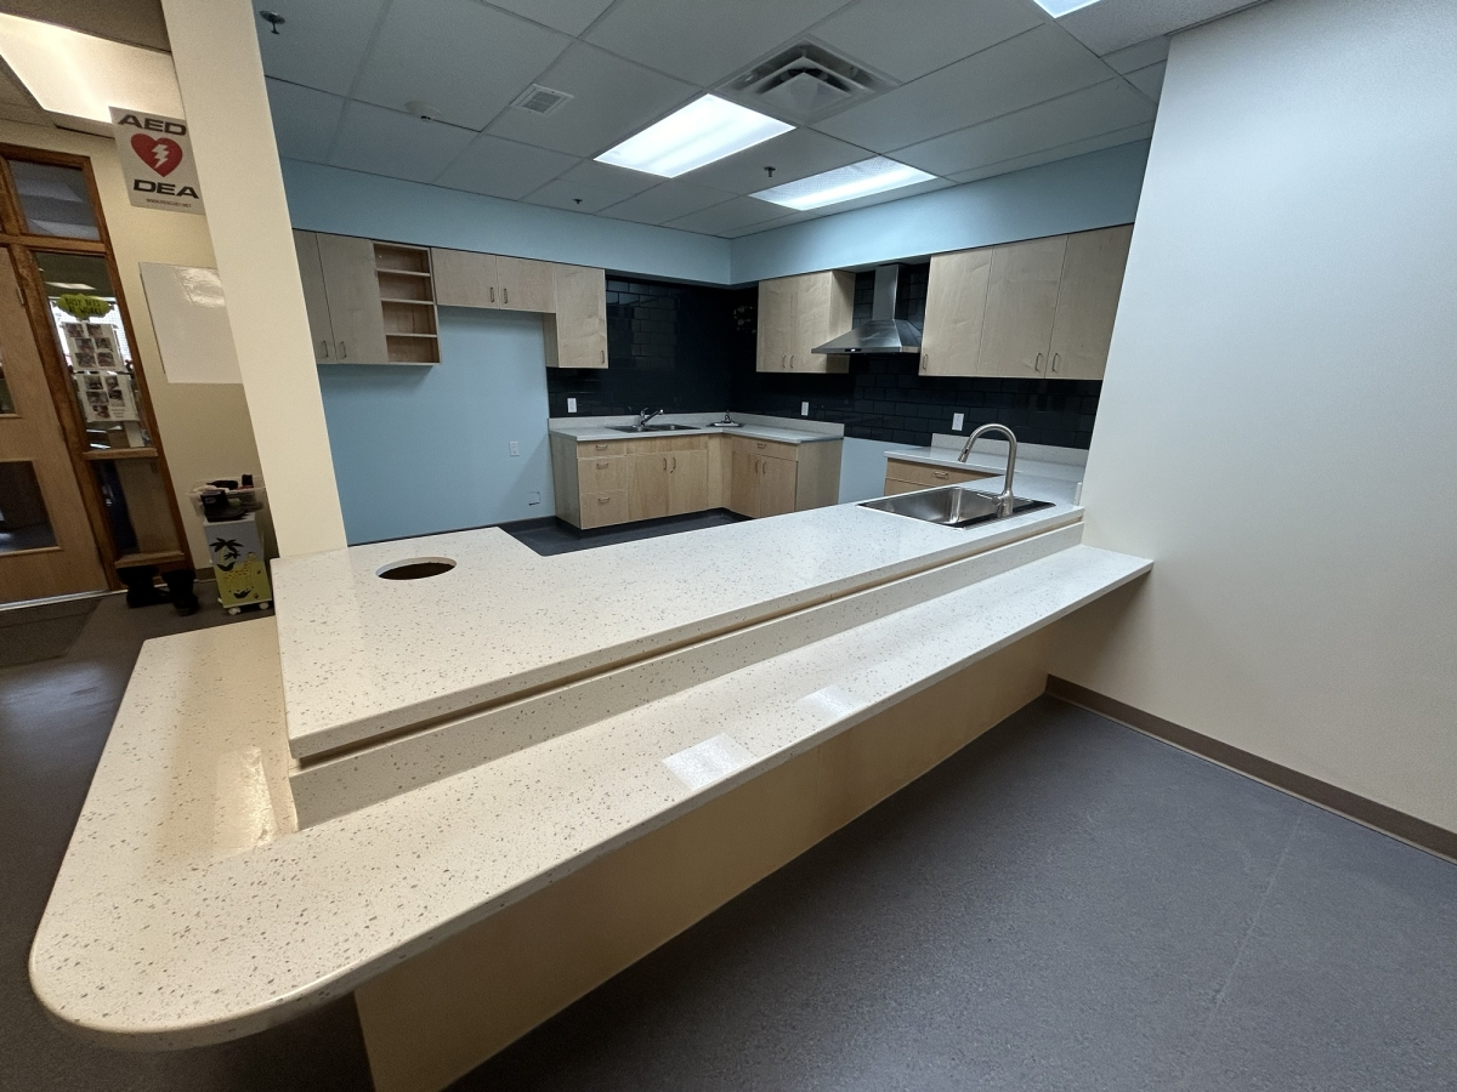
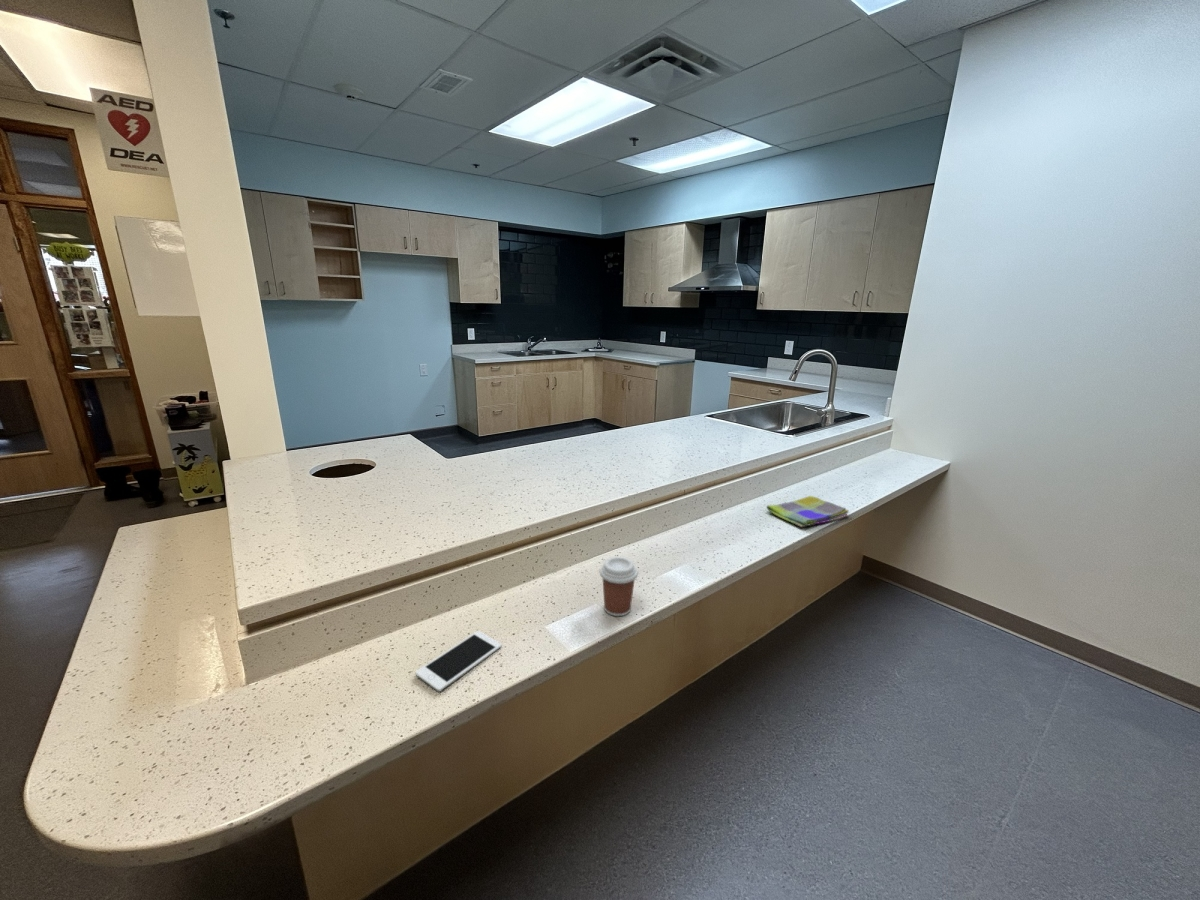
+ dish towel (807, 510)
+ cell phone (460, 658)
+ coffee cup (618, 586)
